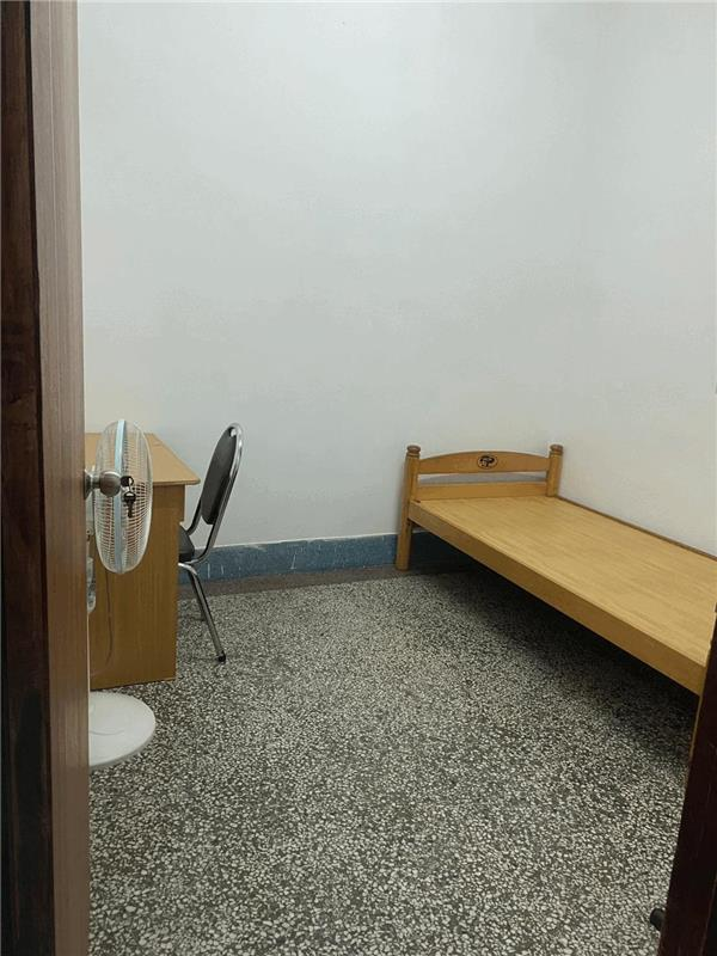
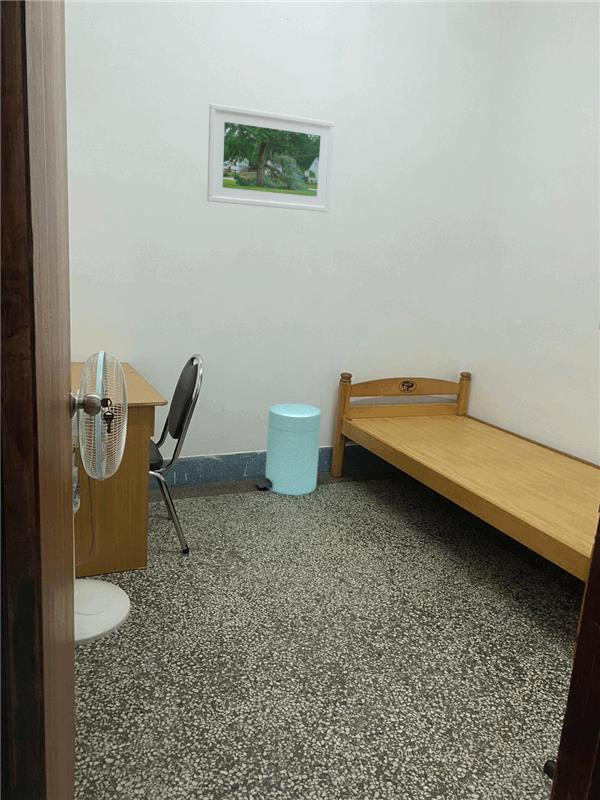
+ trash can (288, 447)
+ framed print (272, 161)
